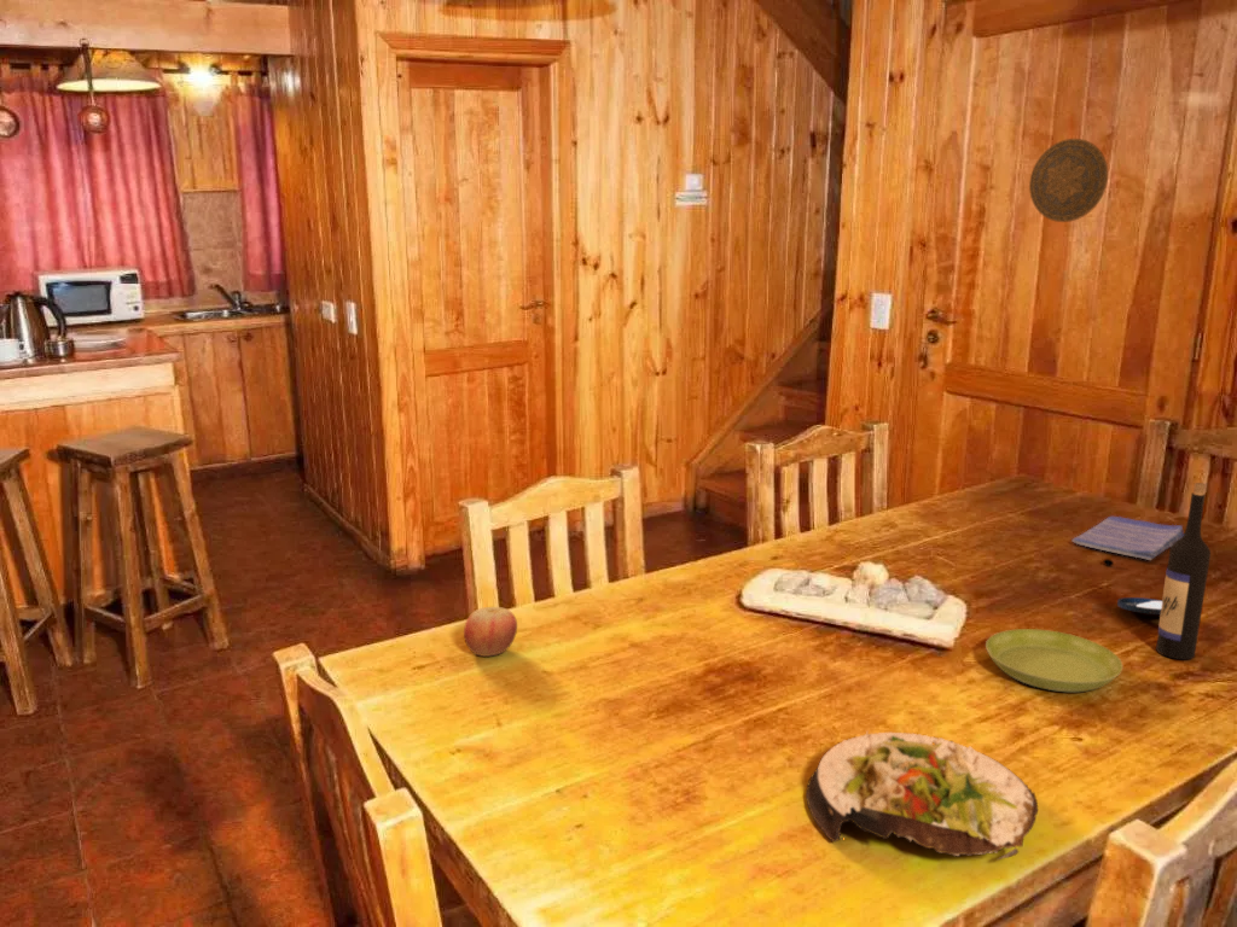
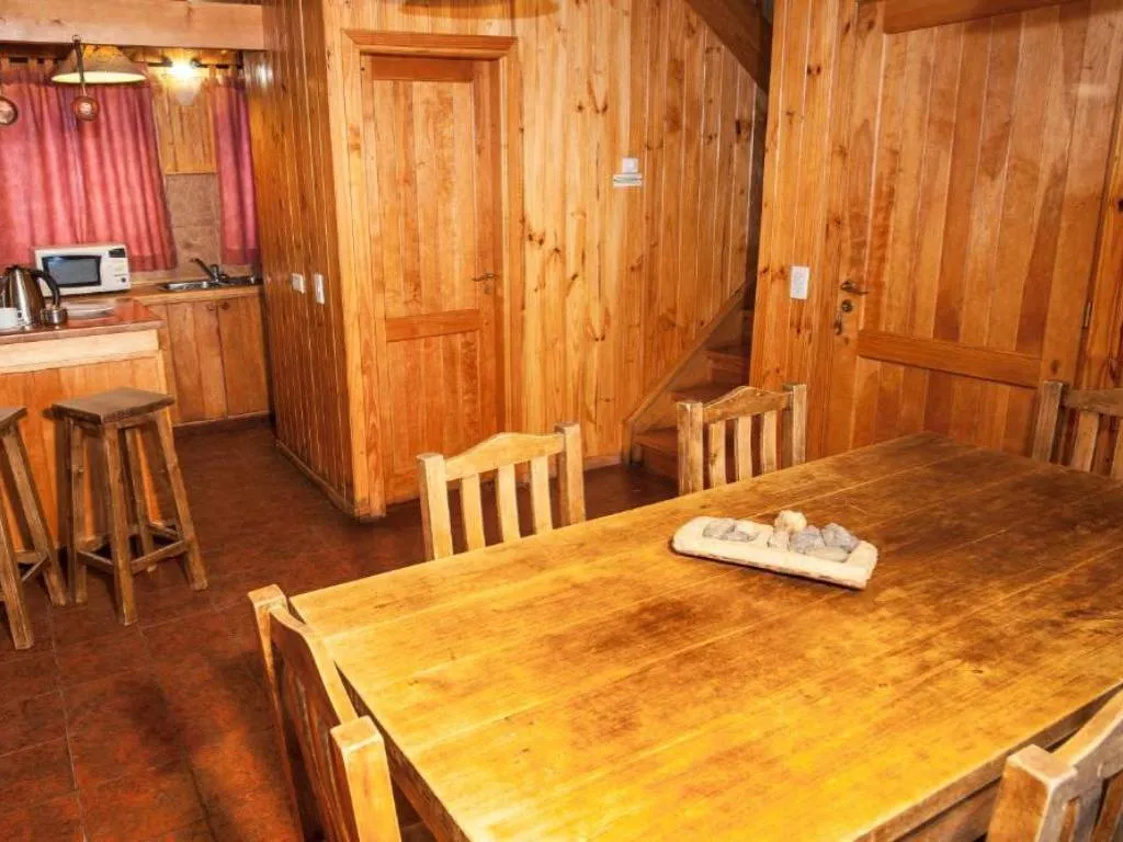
- wine bottle (1186, 570)
- apple (490, 630)
- salad plate (919, 781)
- dish towel (1129, 535)
- saucer (1051, 661)
- plate (1136, 597)
- decorative plate (1065, 180)
